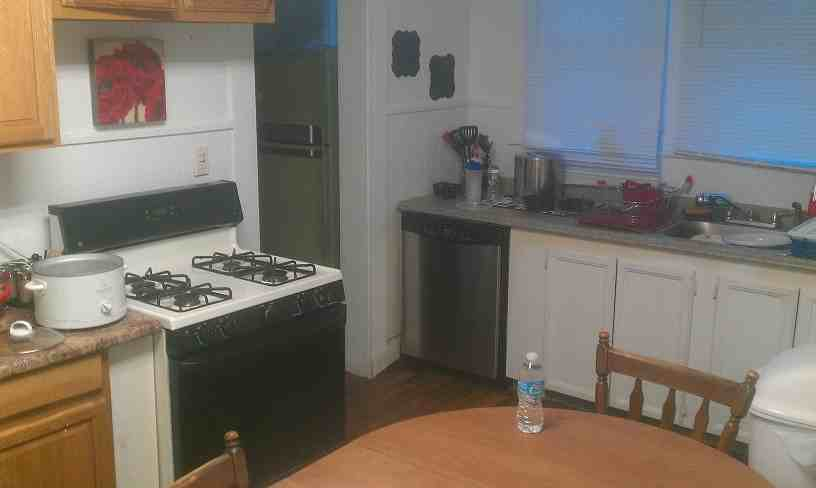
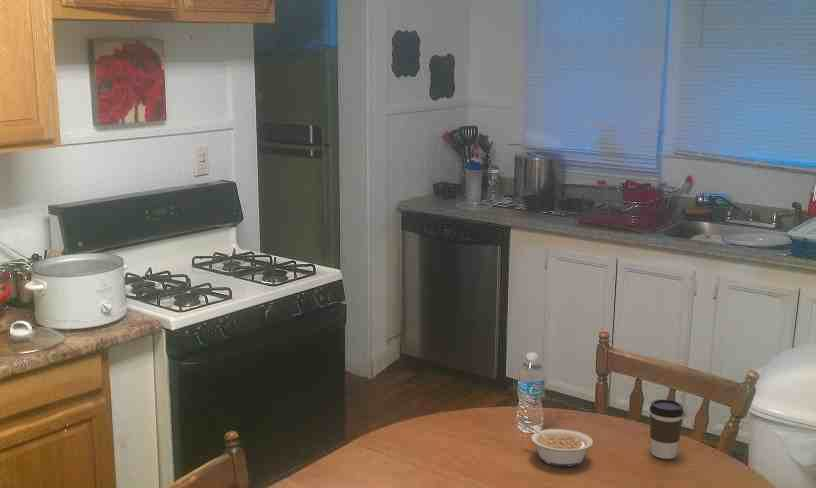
+ coffee cup (665, 429)
+ legume (559, 446)
